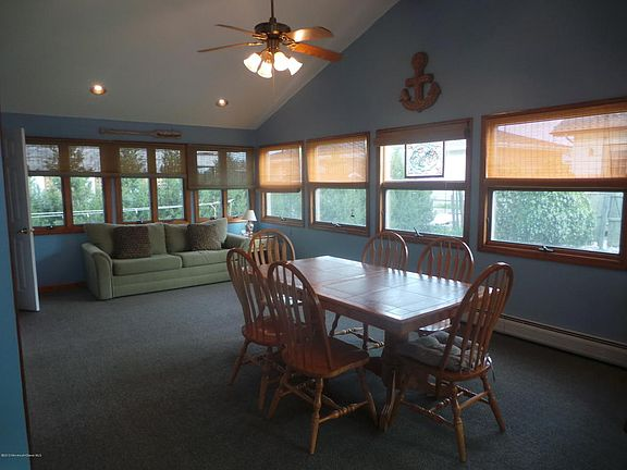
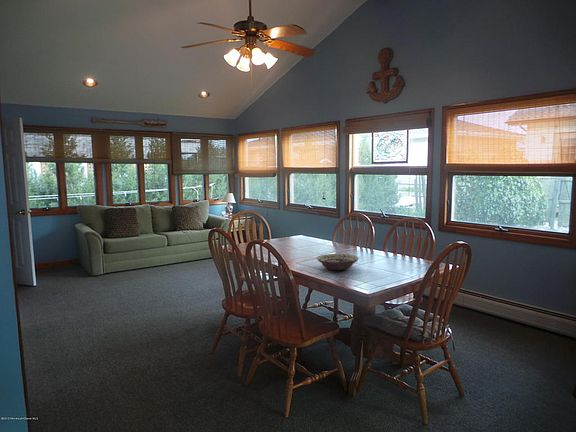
+ decorative bowl (337, 262)
